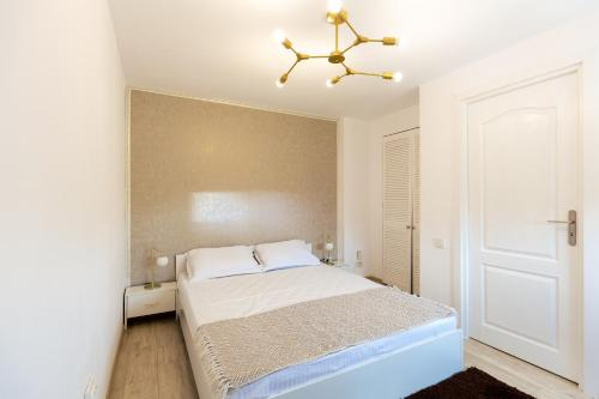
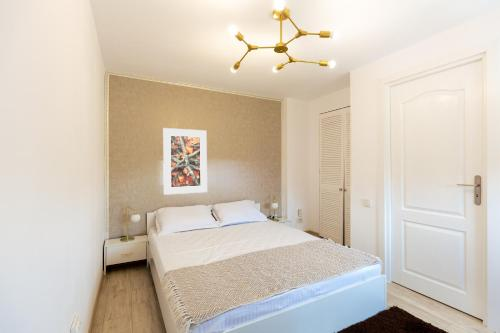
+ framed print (186, 161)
